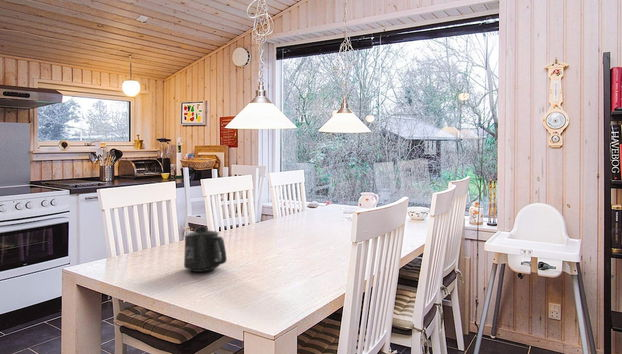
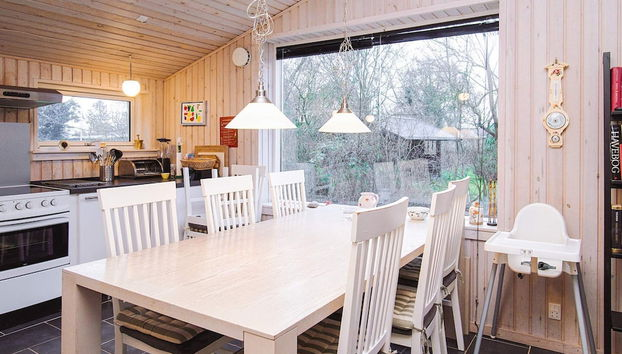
- mug (207, 248)
